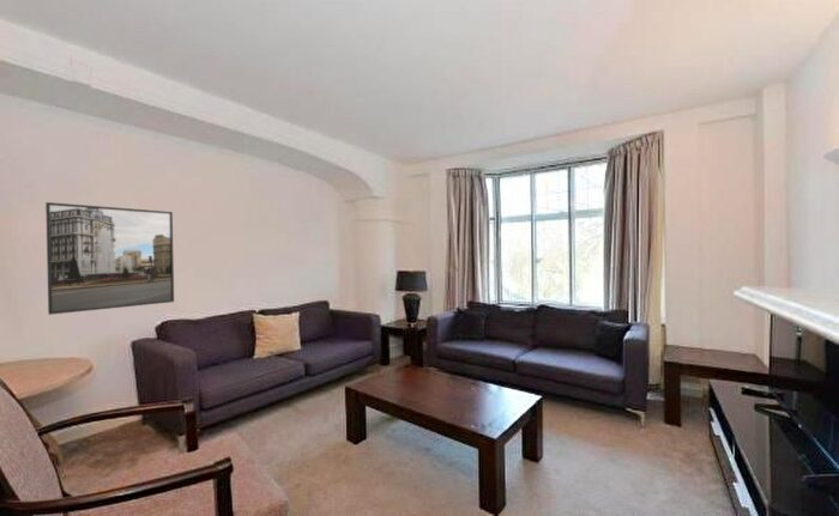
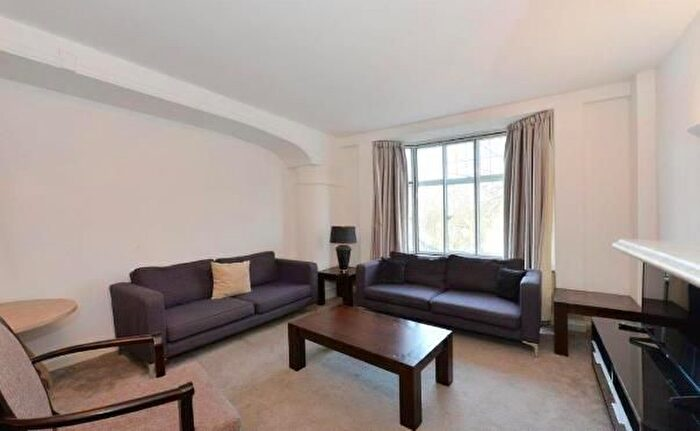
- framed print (116, 257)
